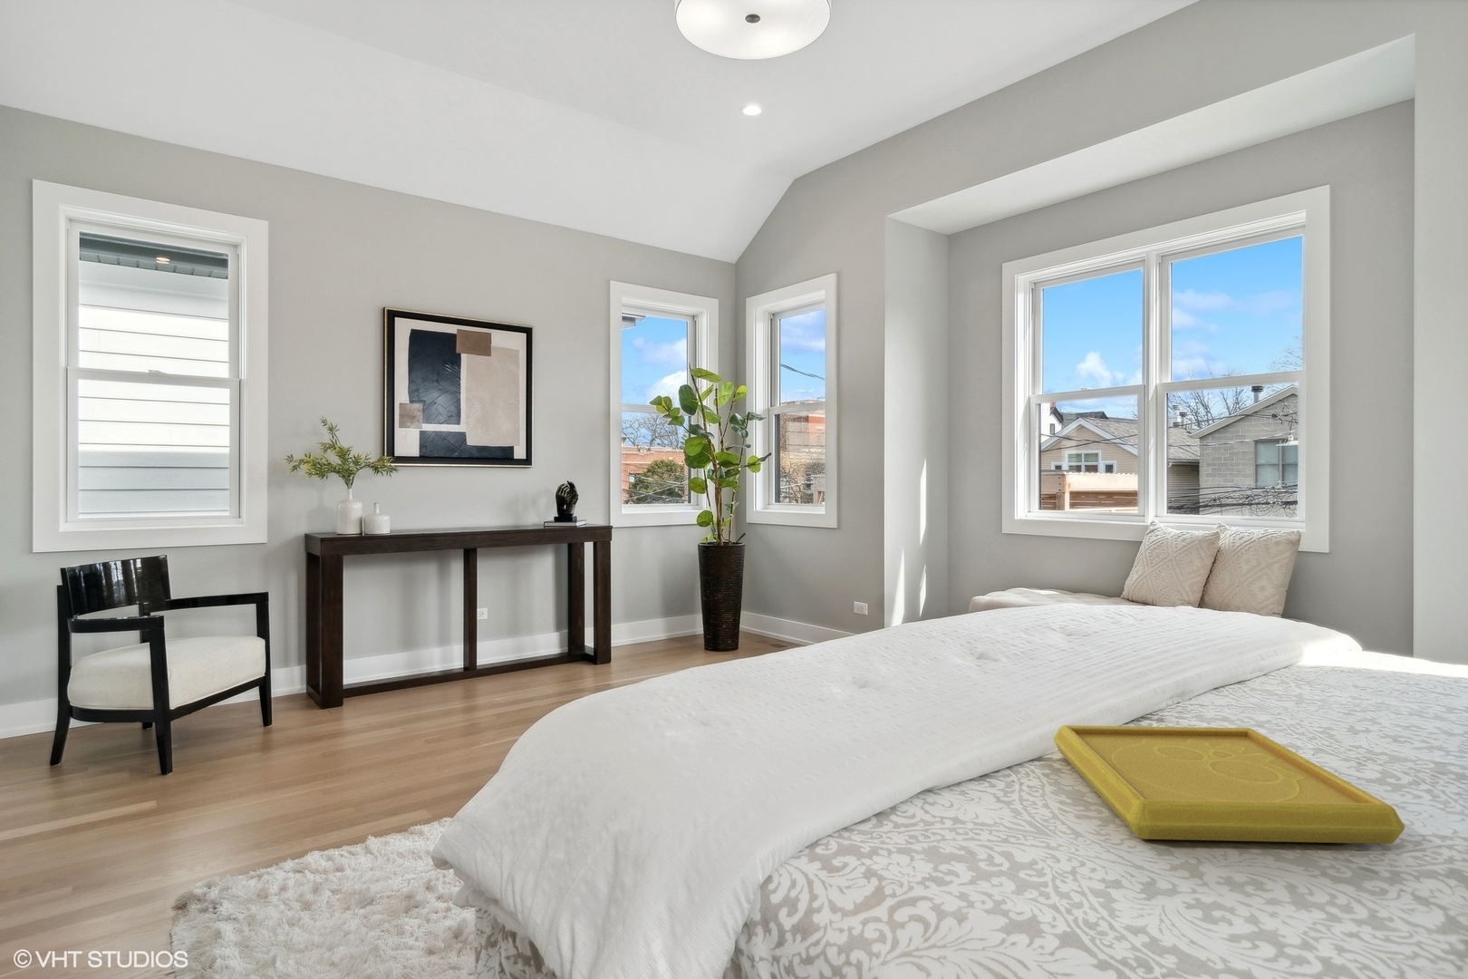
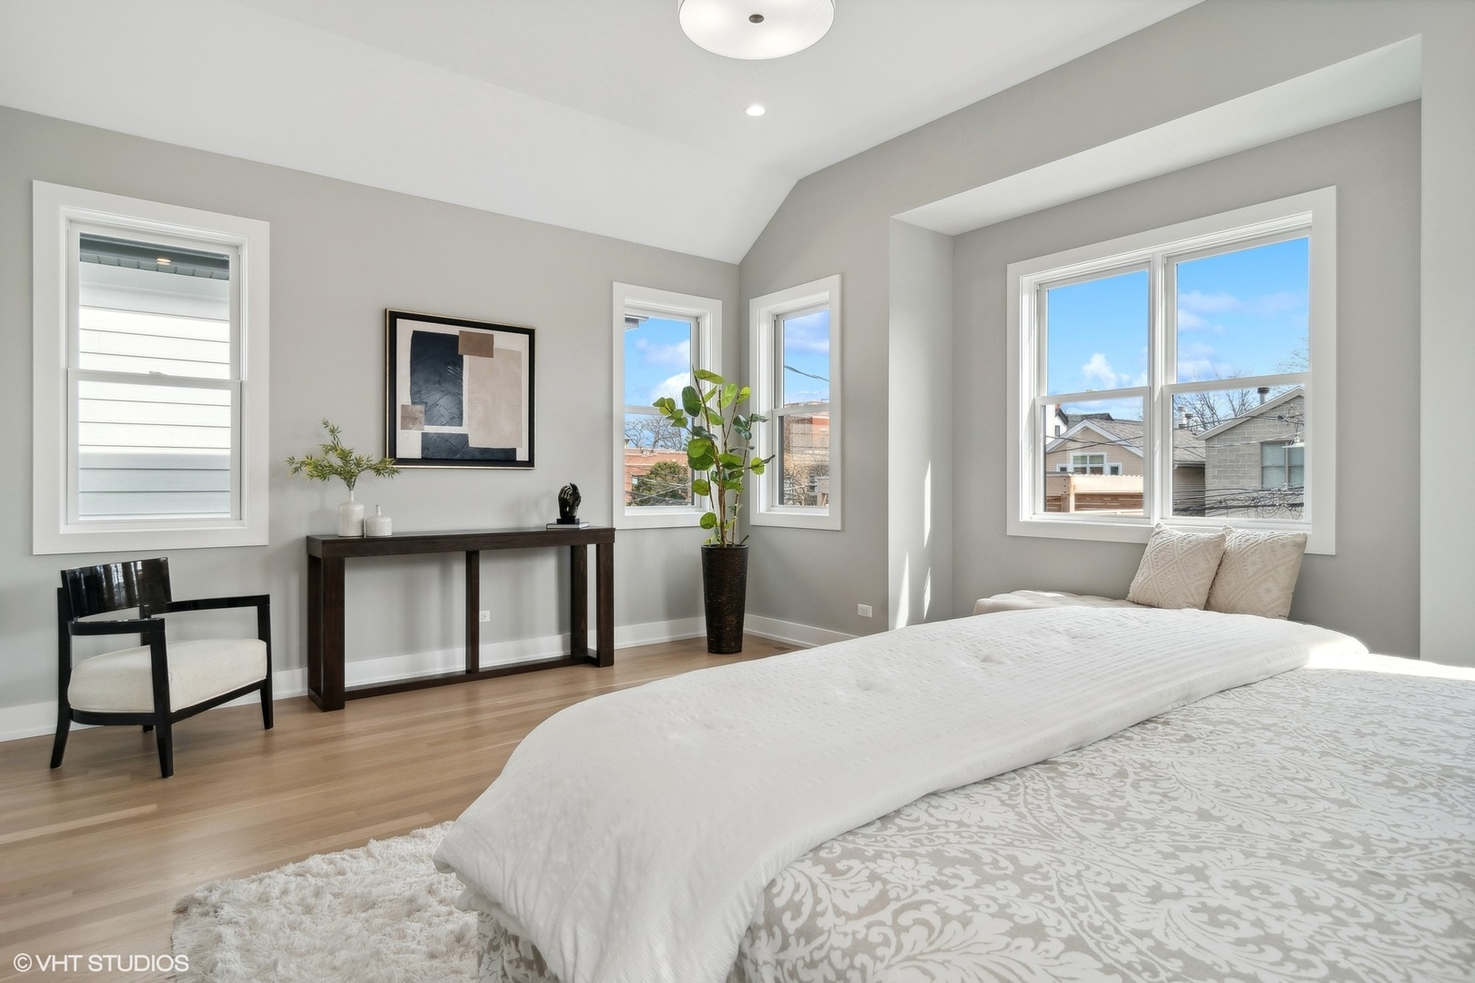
- serving tray (1203, 776)
